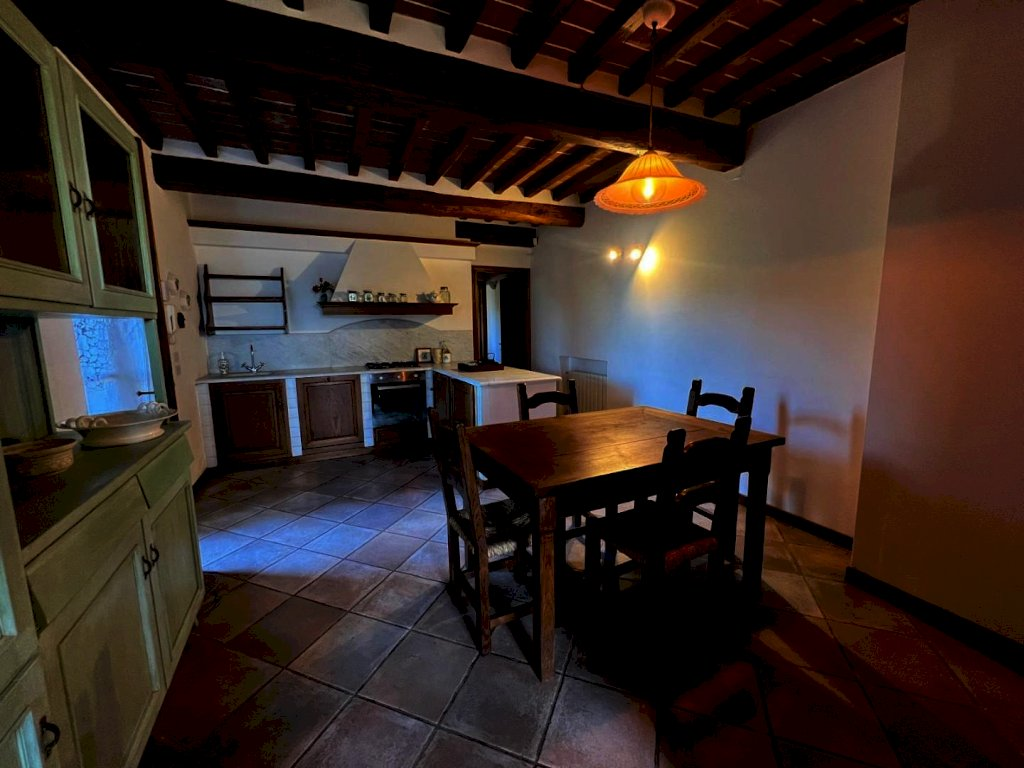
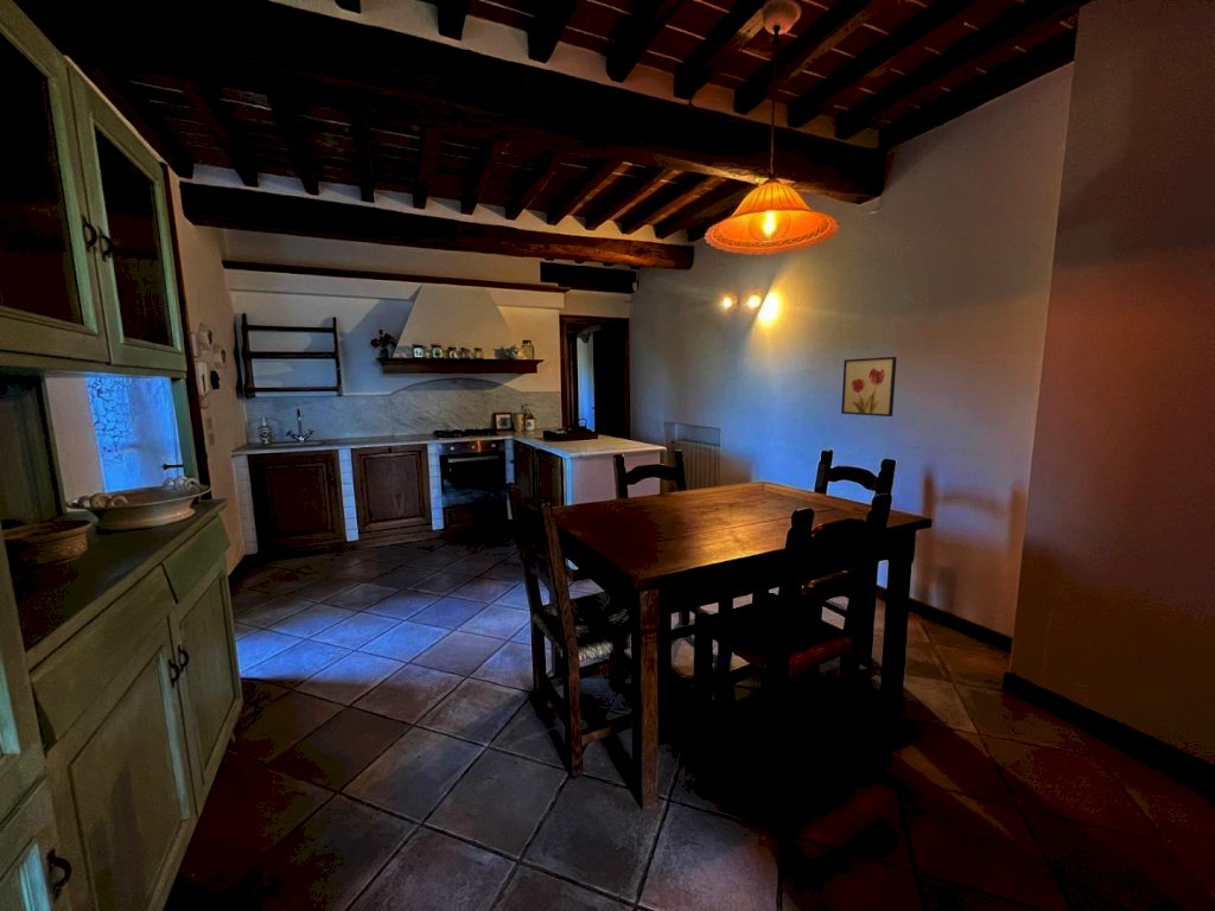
+ wall art (867, 387)
